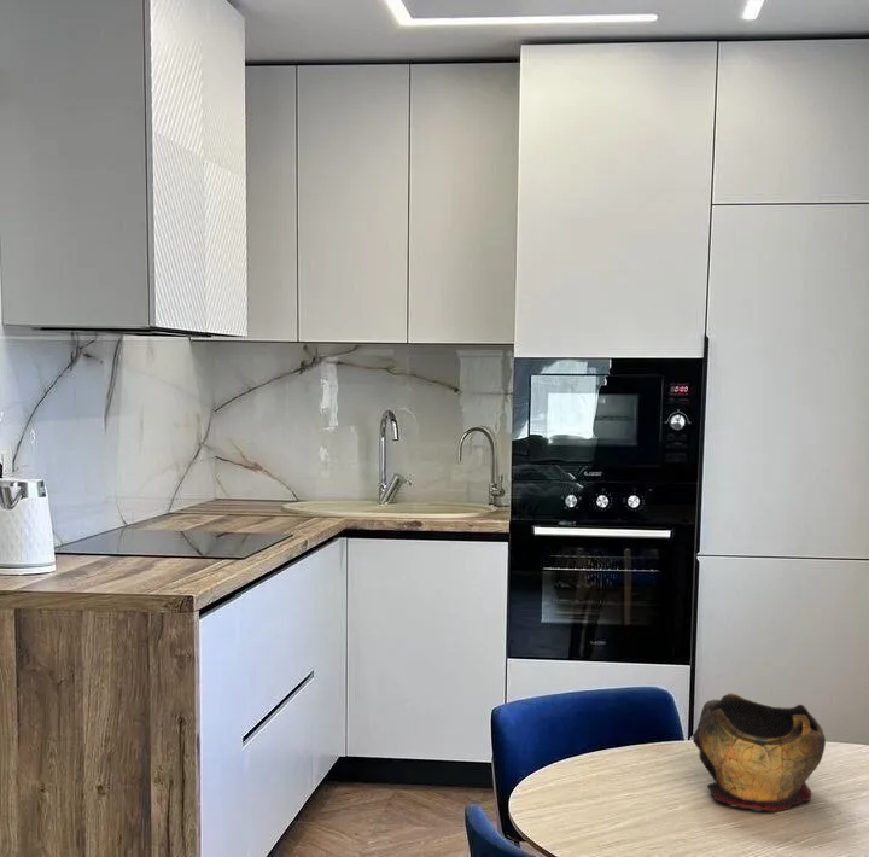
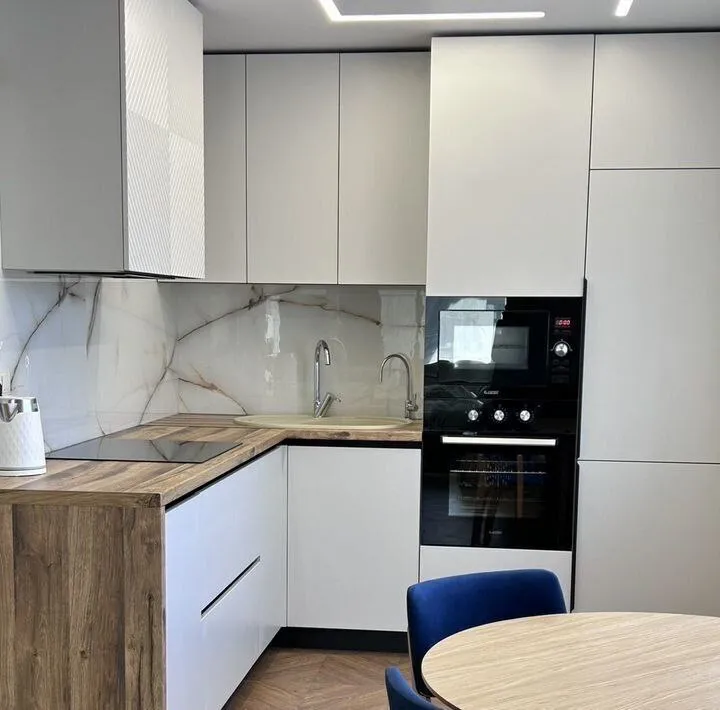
- decorative bowl (758, 744)
